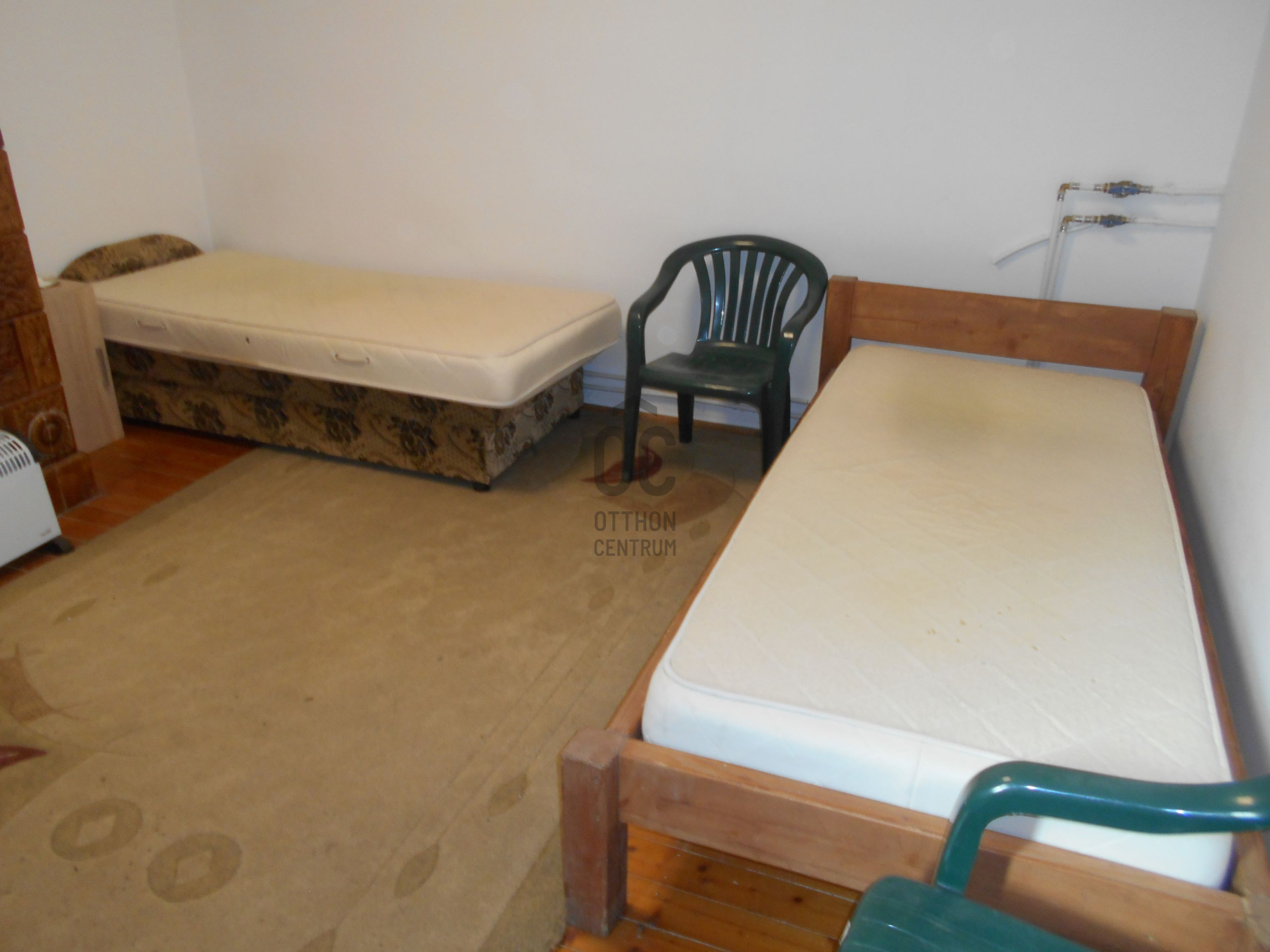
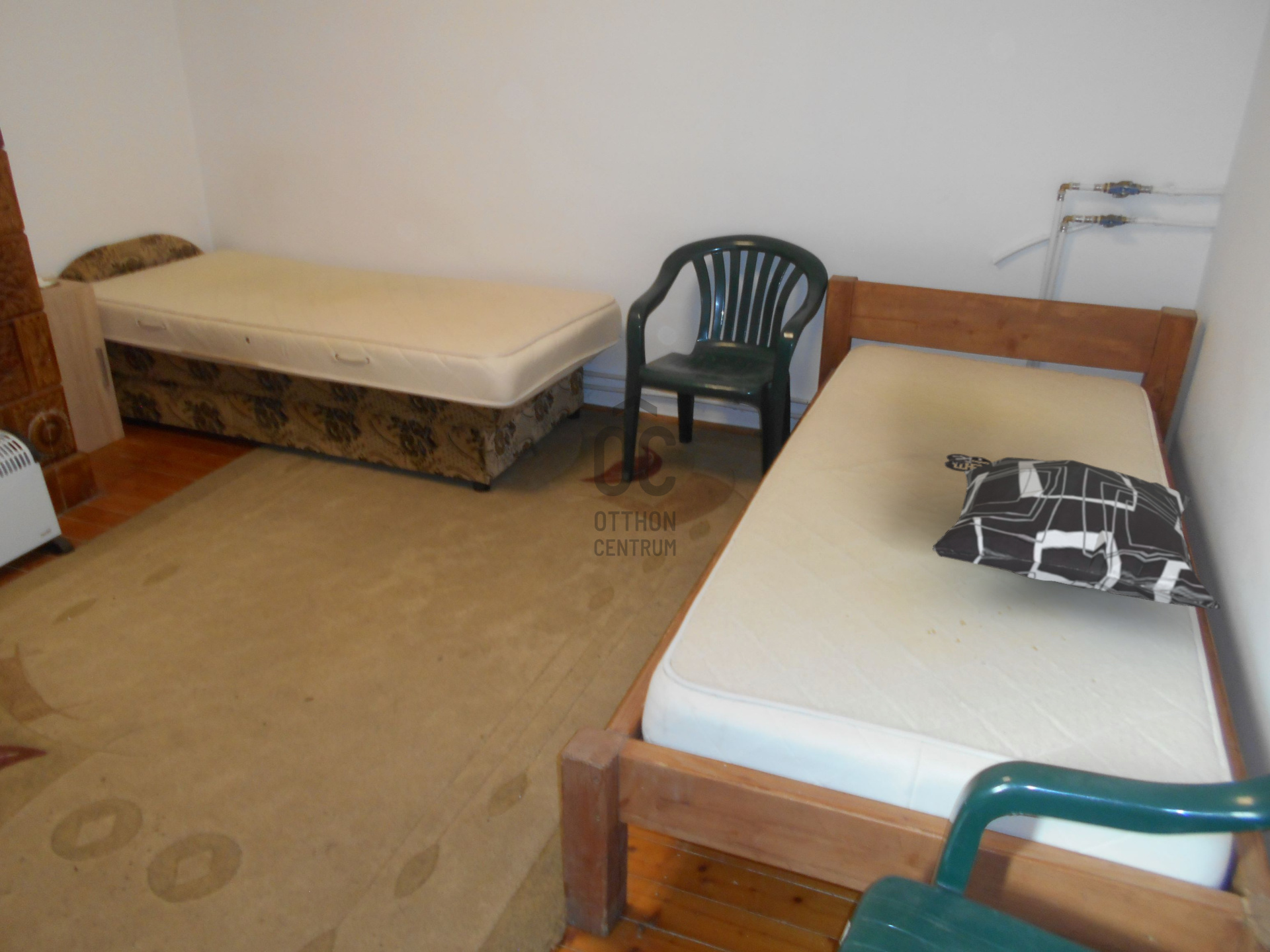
+ decorative pillow (1062, 517)
